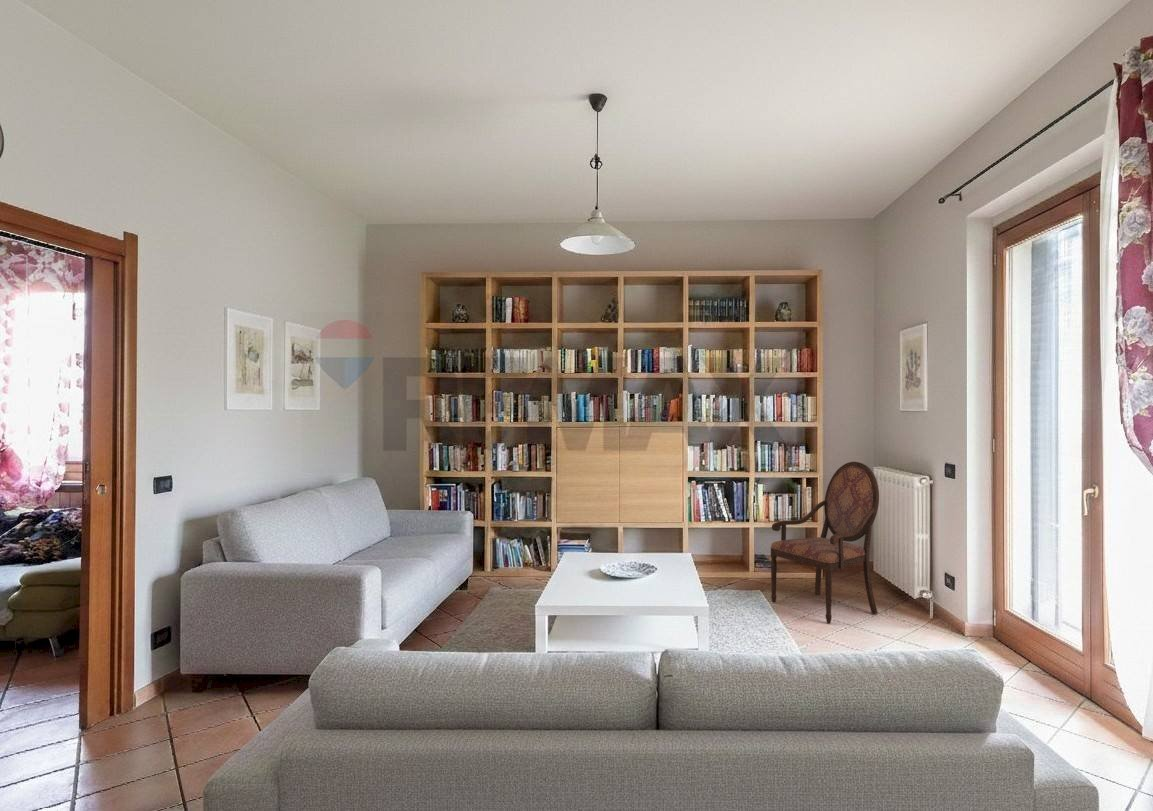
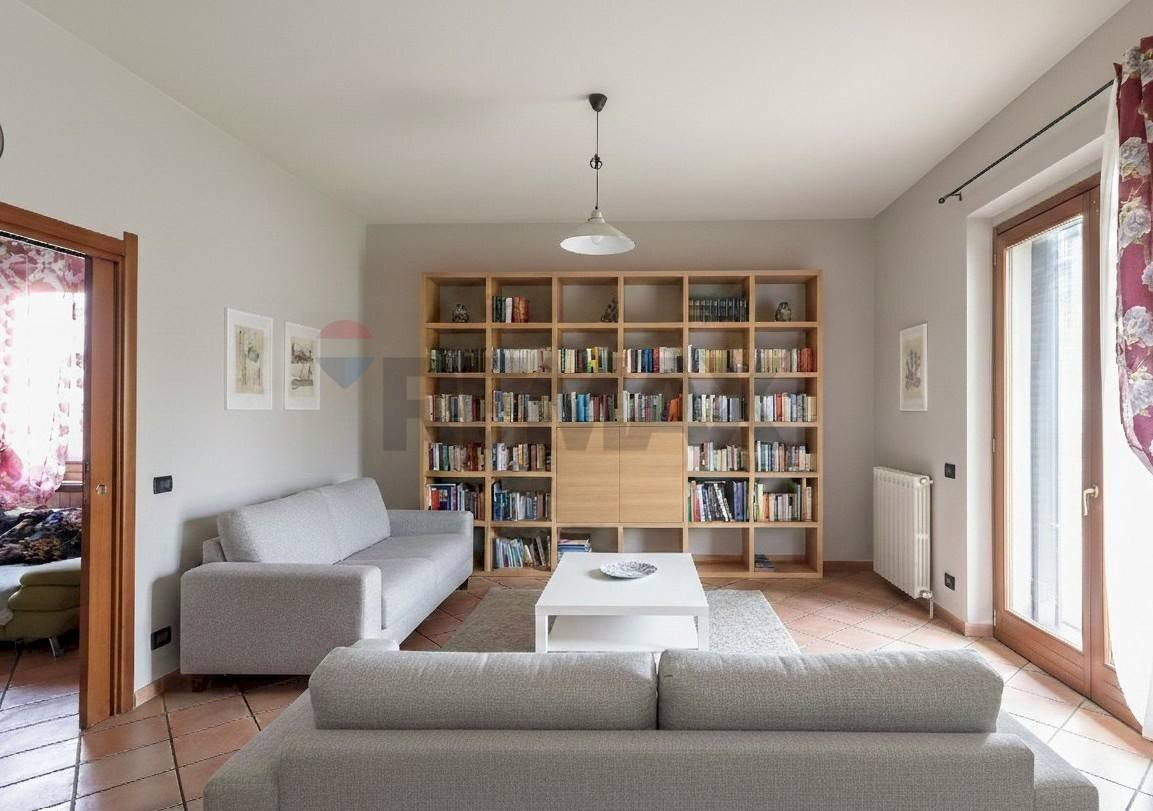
- armchair (826, 534)
